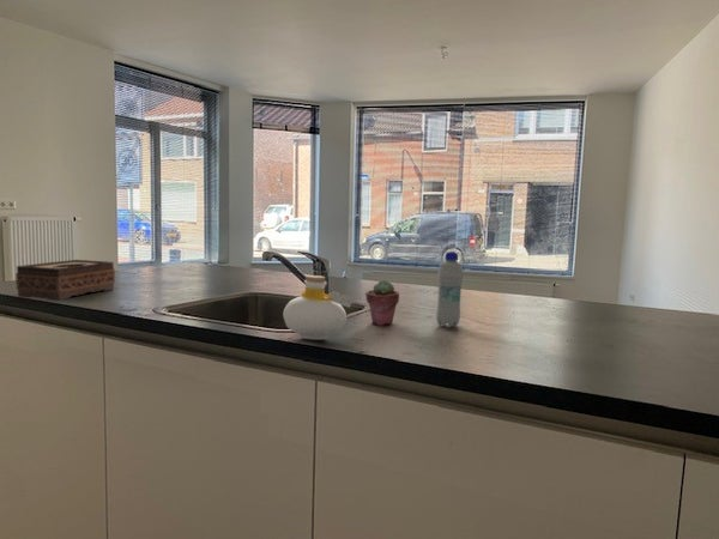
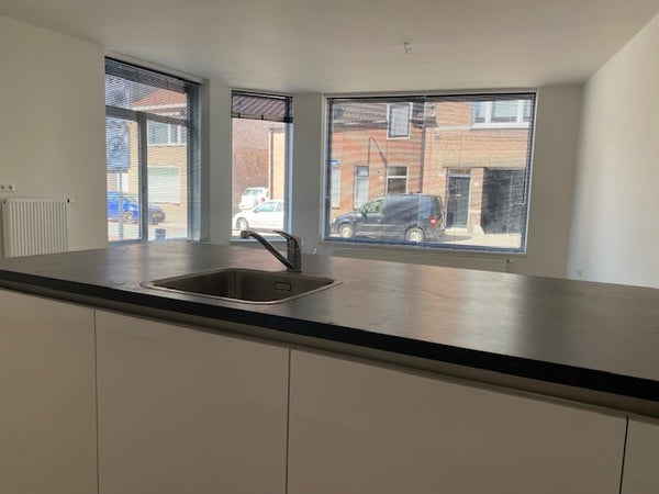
- tissue box (68, 278)
- potted succulent (382, 301)
- bottle (449, 289)
- bottle (319, 308)
